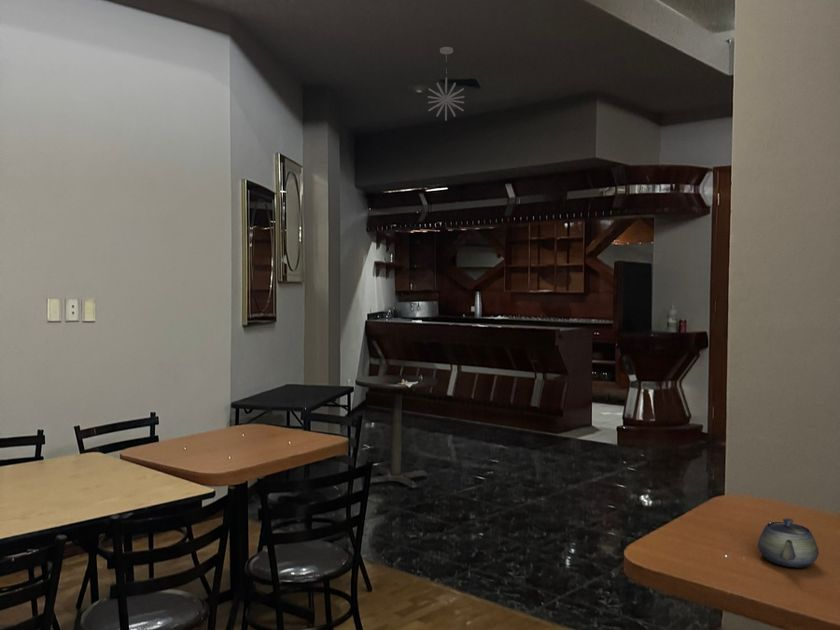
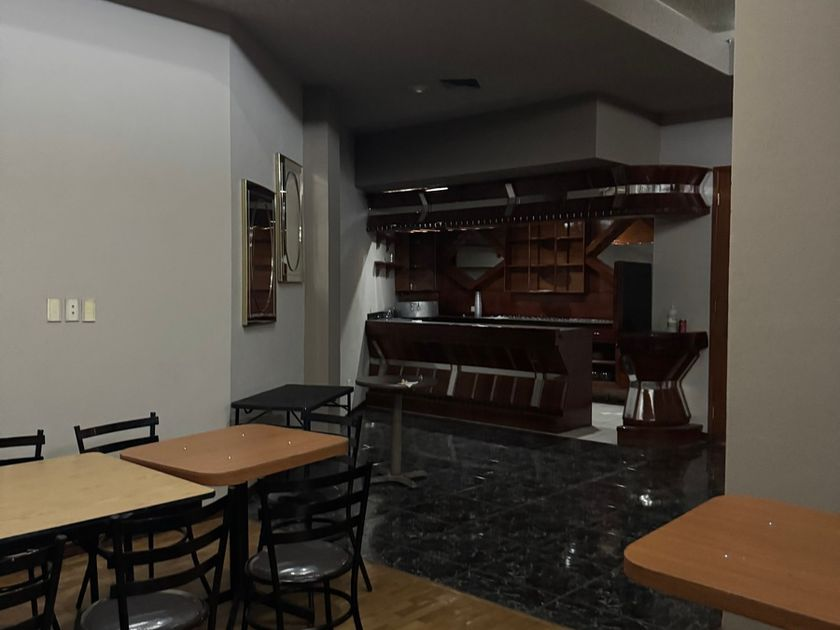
- teapot (787, 541)
- pendant light (446, 83)
